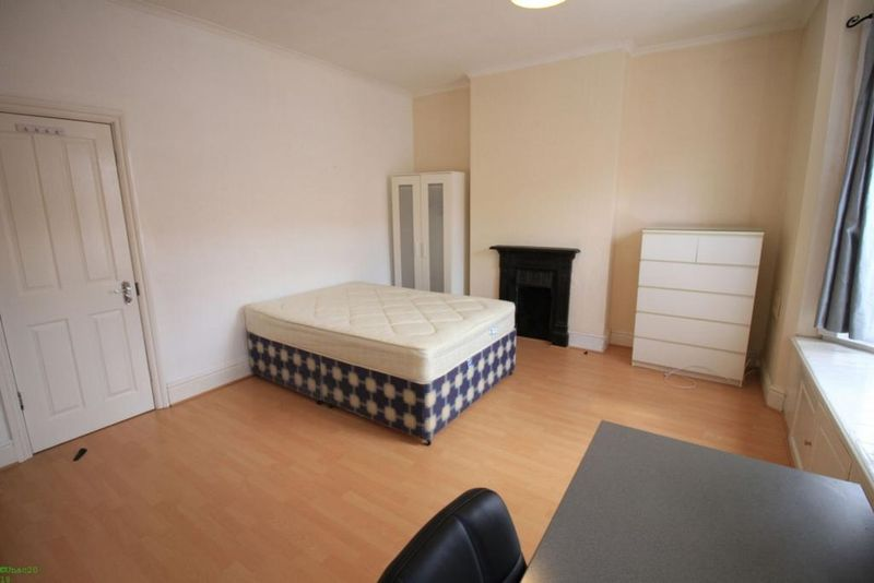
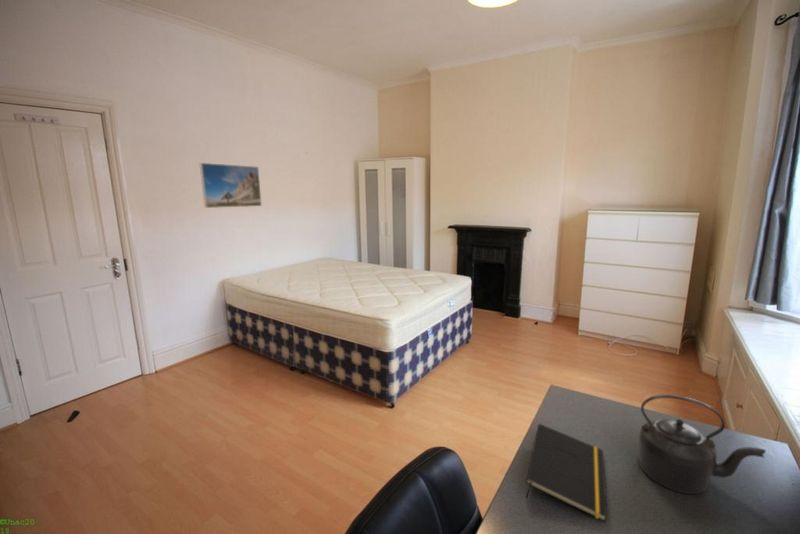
+ notepad (567, 465)
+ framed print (232, 186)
+ kettle (697, 440)
